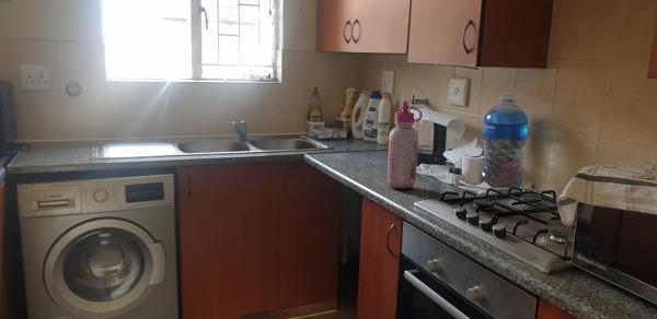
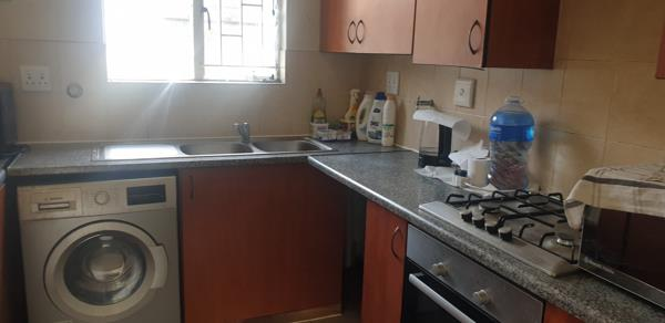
- glue bottle (403, 144)
